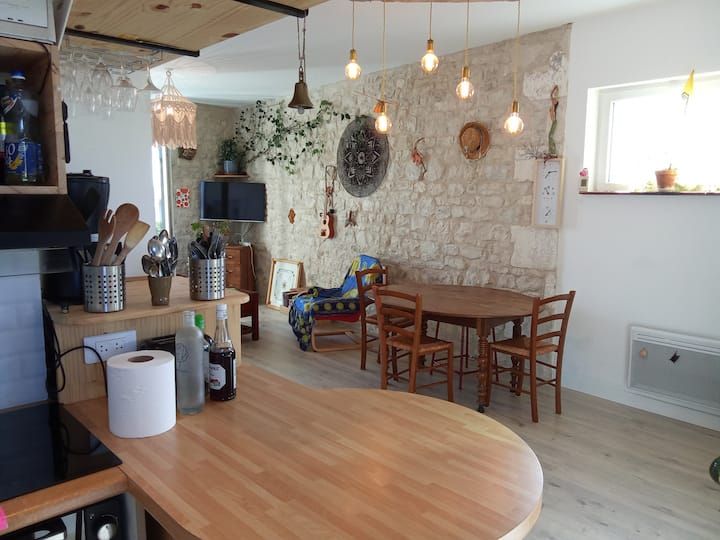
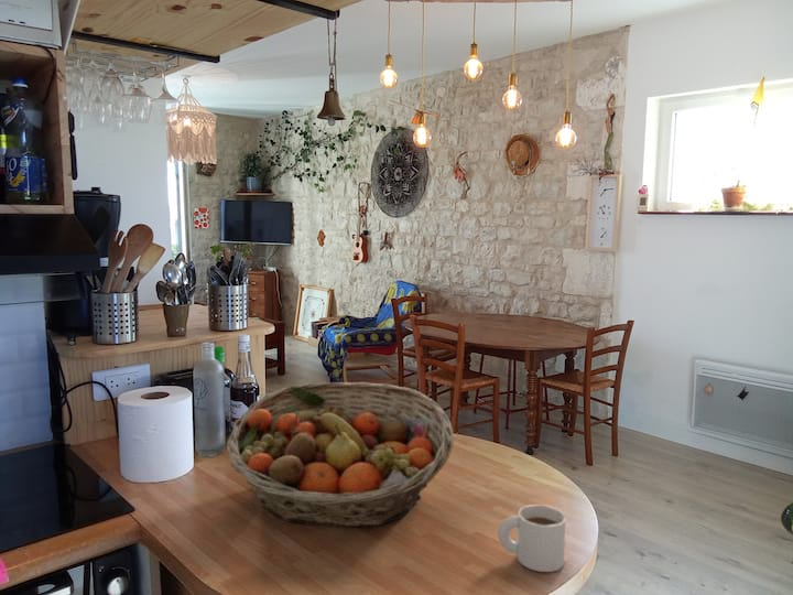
+ fruit basket (340, 448)
+ mug (531, 536)
